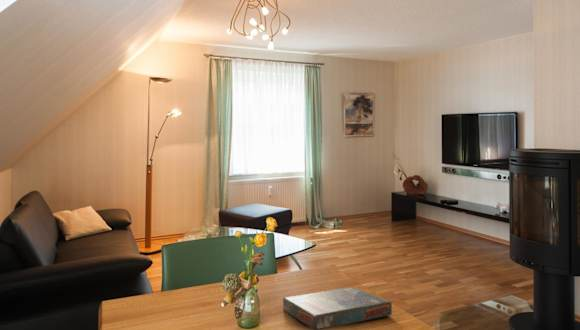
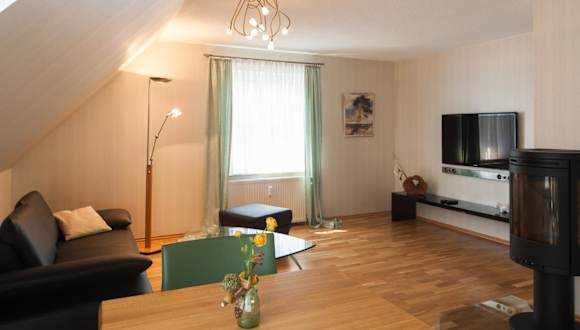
- board game (336, 305)
